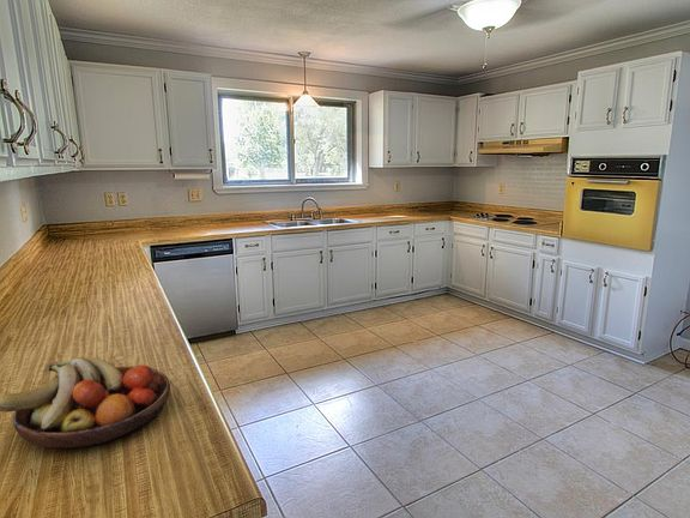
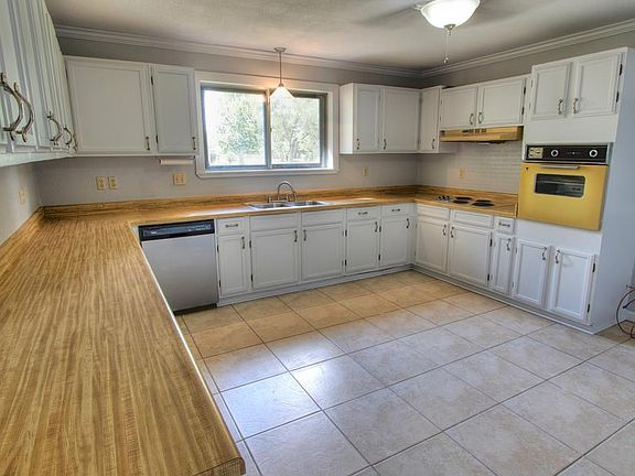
- fruit bowl (95, 390)
